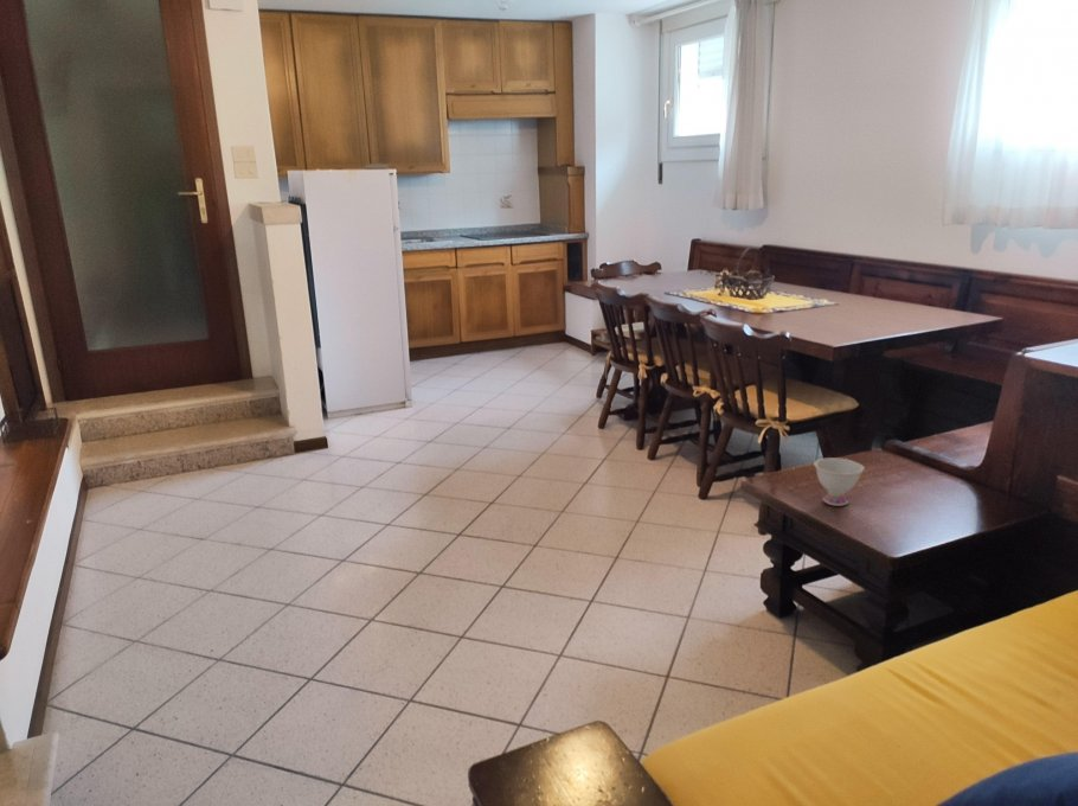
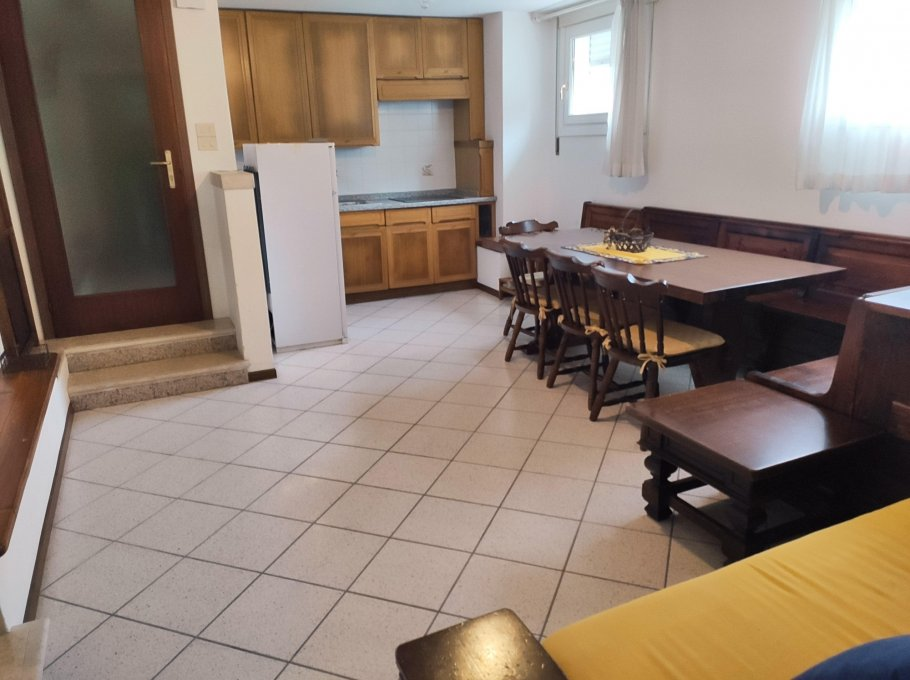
- teacup (839, 482)
